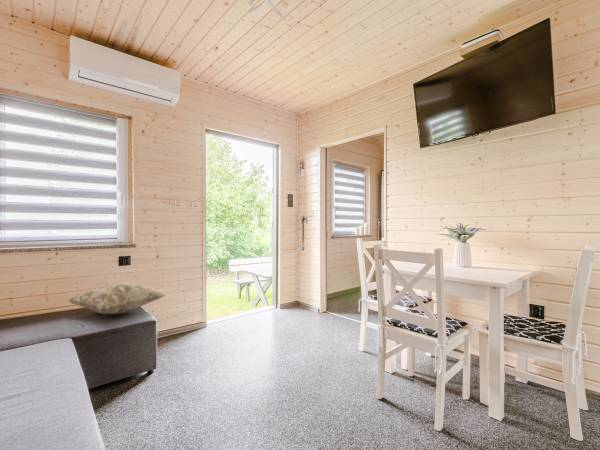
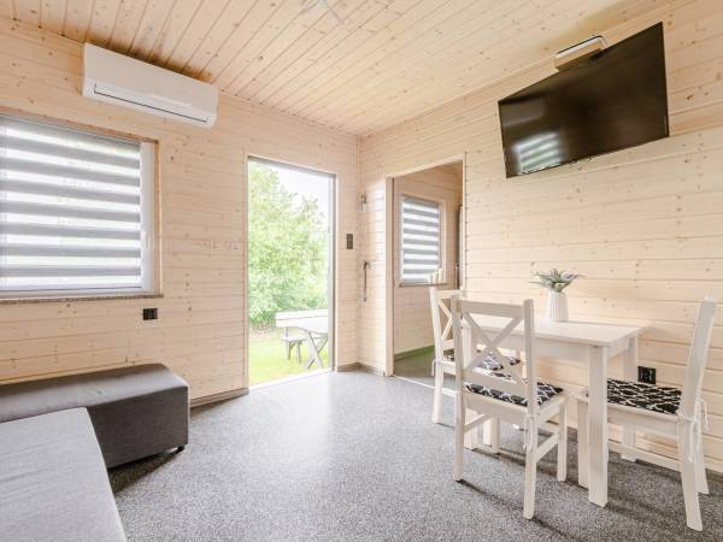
- decorative pillow (118, 297)
